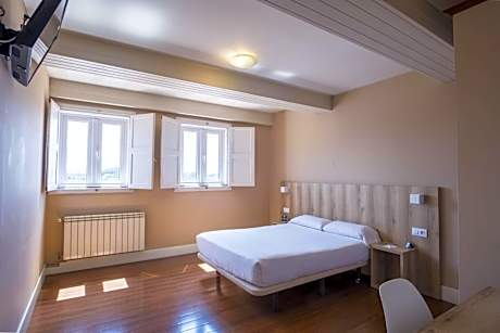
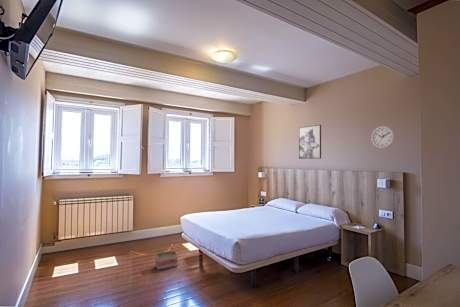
+ basket (166, 254)
+ wall art (309, 142)
+ wall clock (382, 137)
